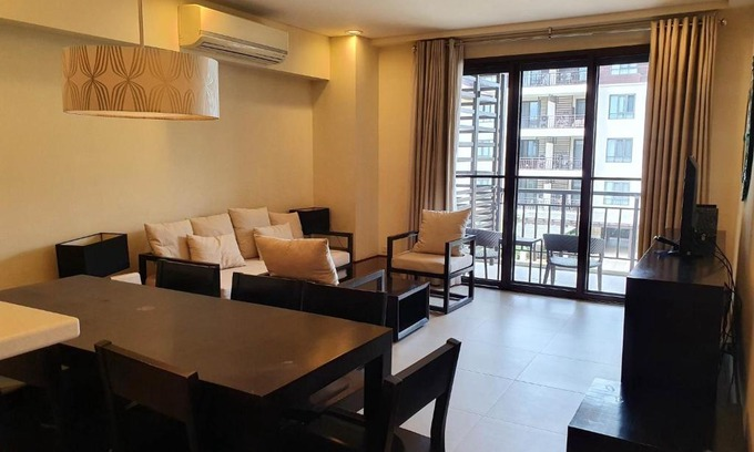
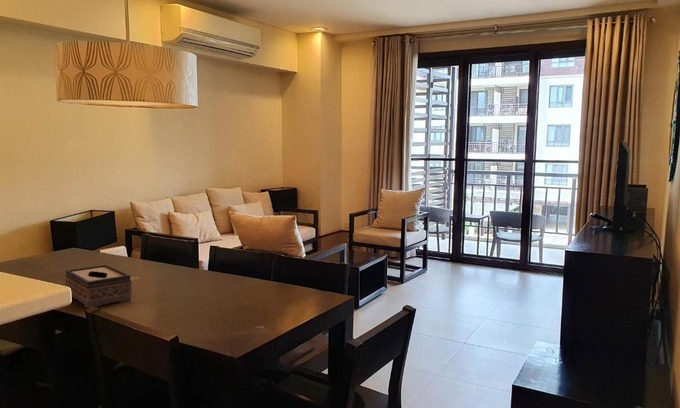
+ tissue box (98, 285)
